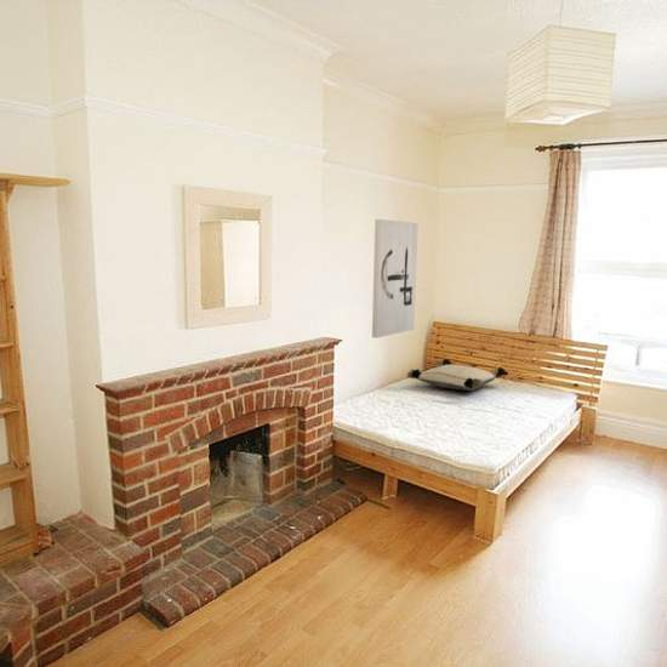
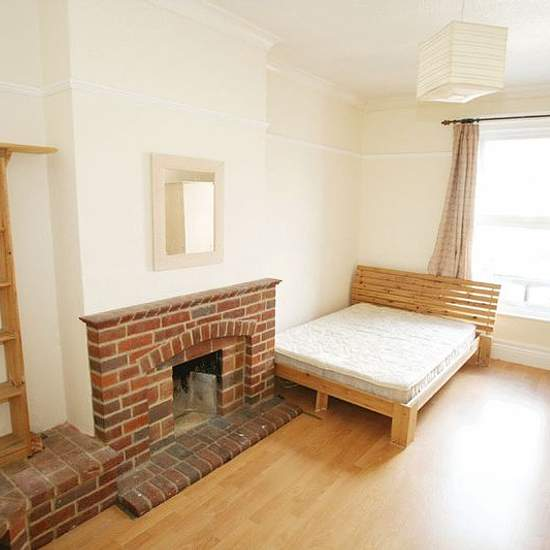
- wall art (395, 278)
- pillow (456, 376)
